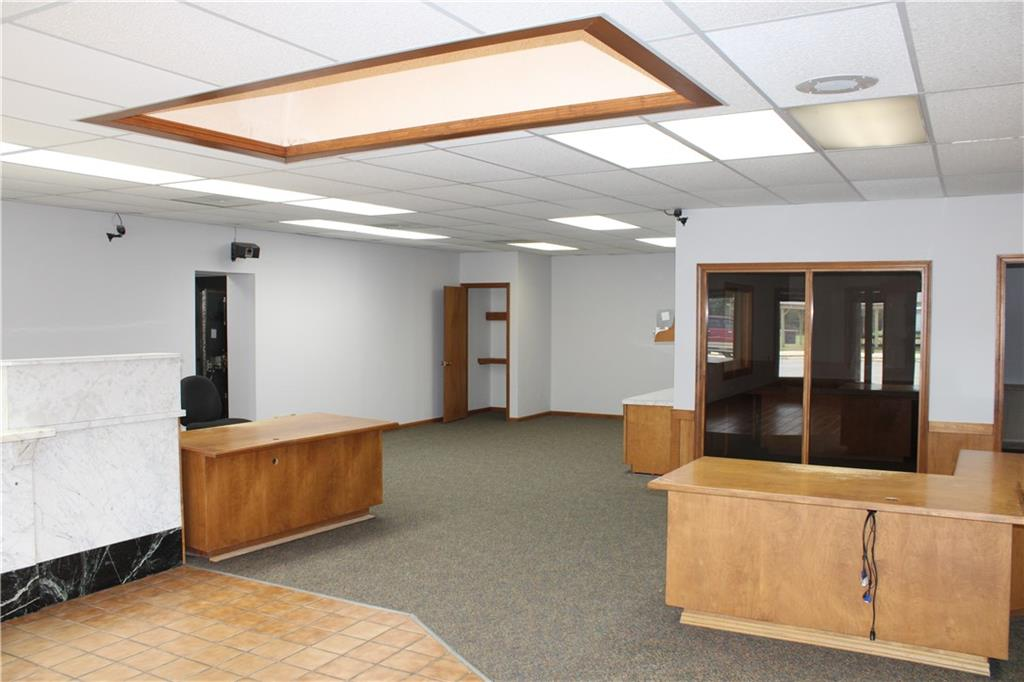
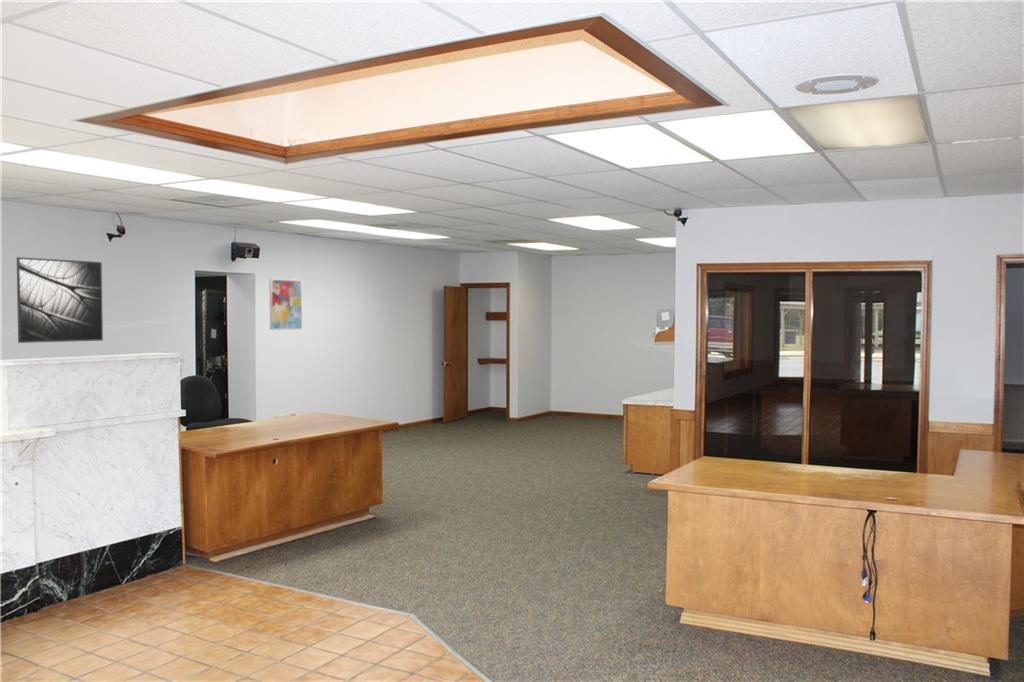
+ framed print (61, 300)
+ wall art (286, 304)
